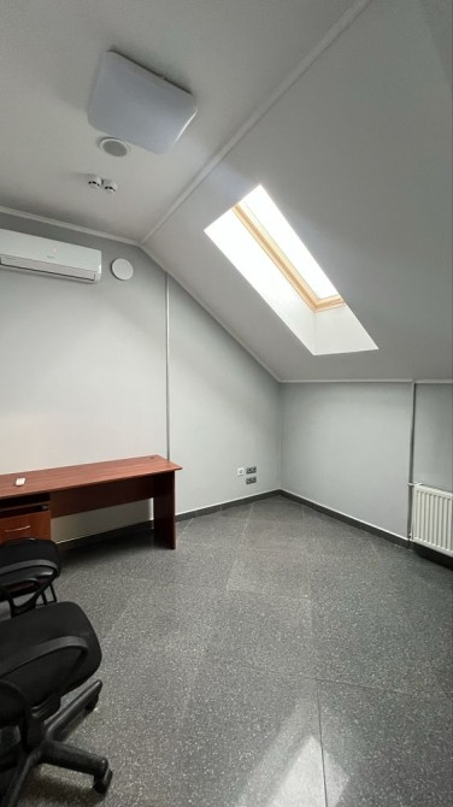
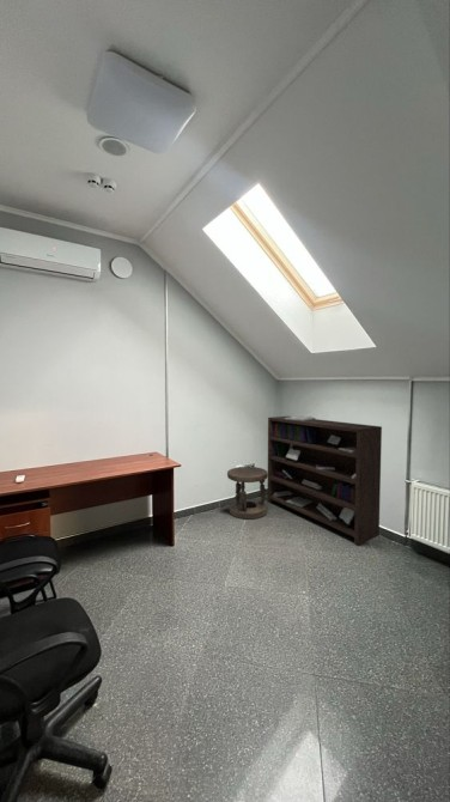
+ bookshelf (316, 468)
+ stool (245, 492)
